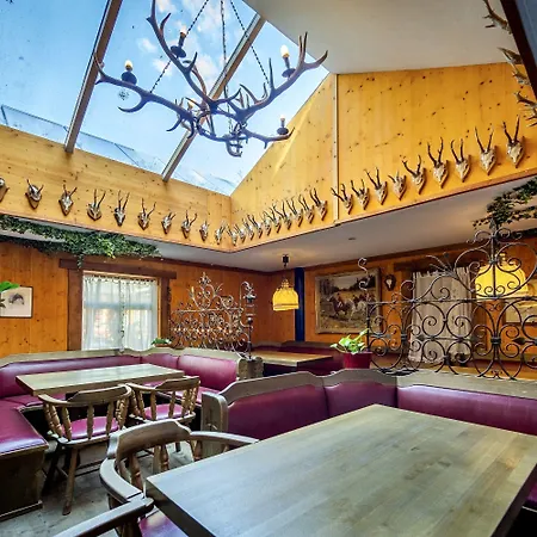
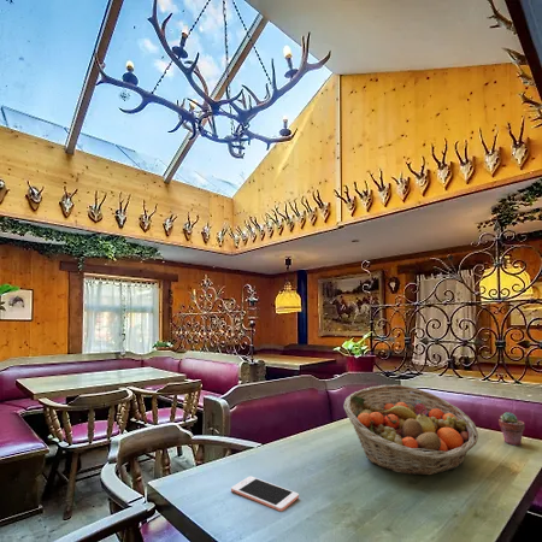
+ fruit basket (408, 425)
+ cell phone (264, 491)
+ potted succulent (511, 426)
